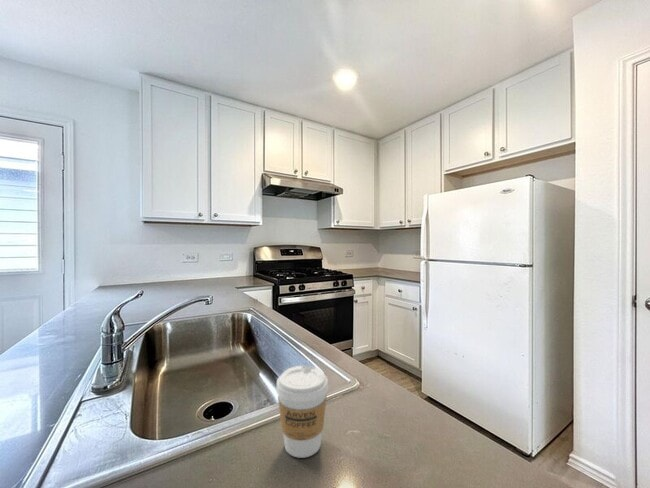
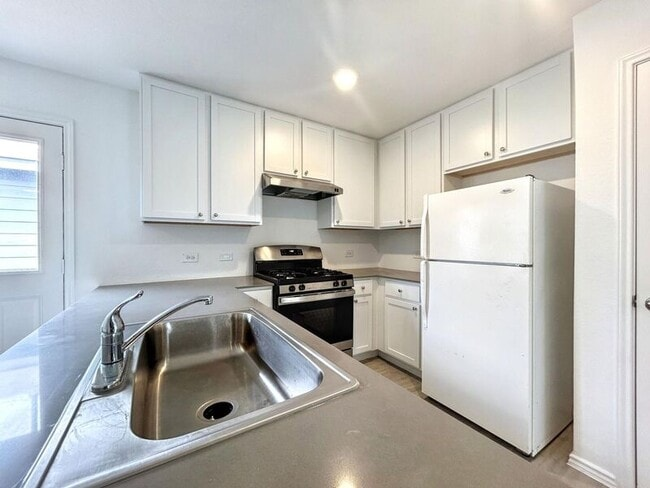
- coffee cup (302, 409)
